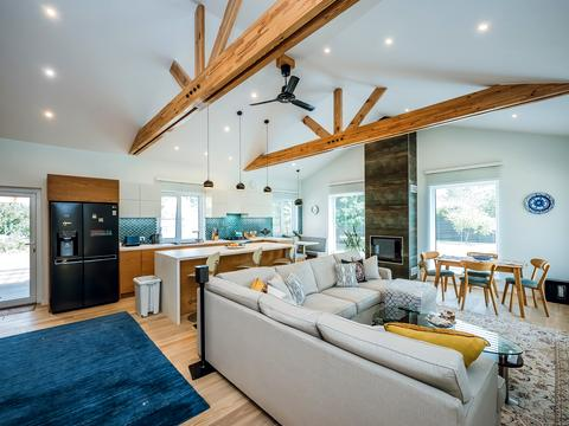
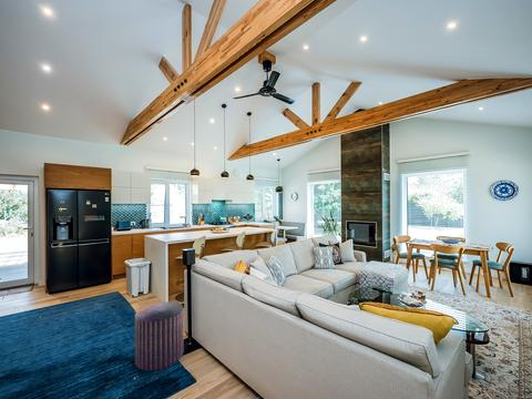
+ pouf (160, 332)
